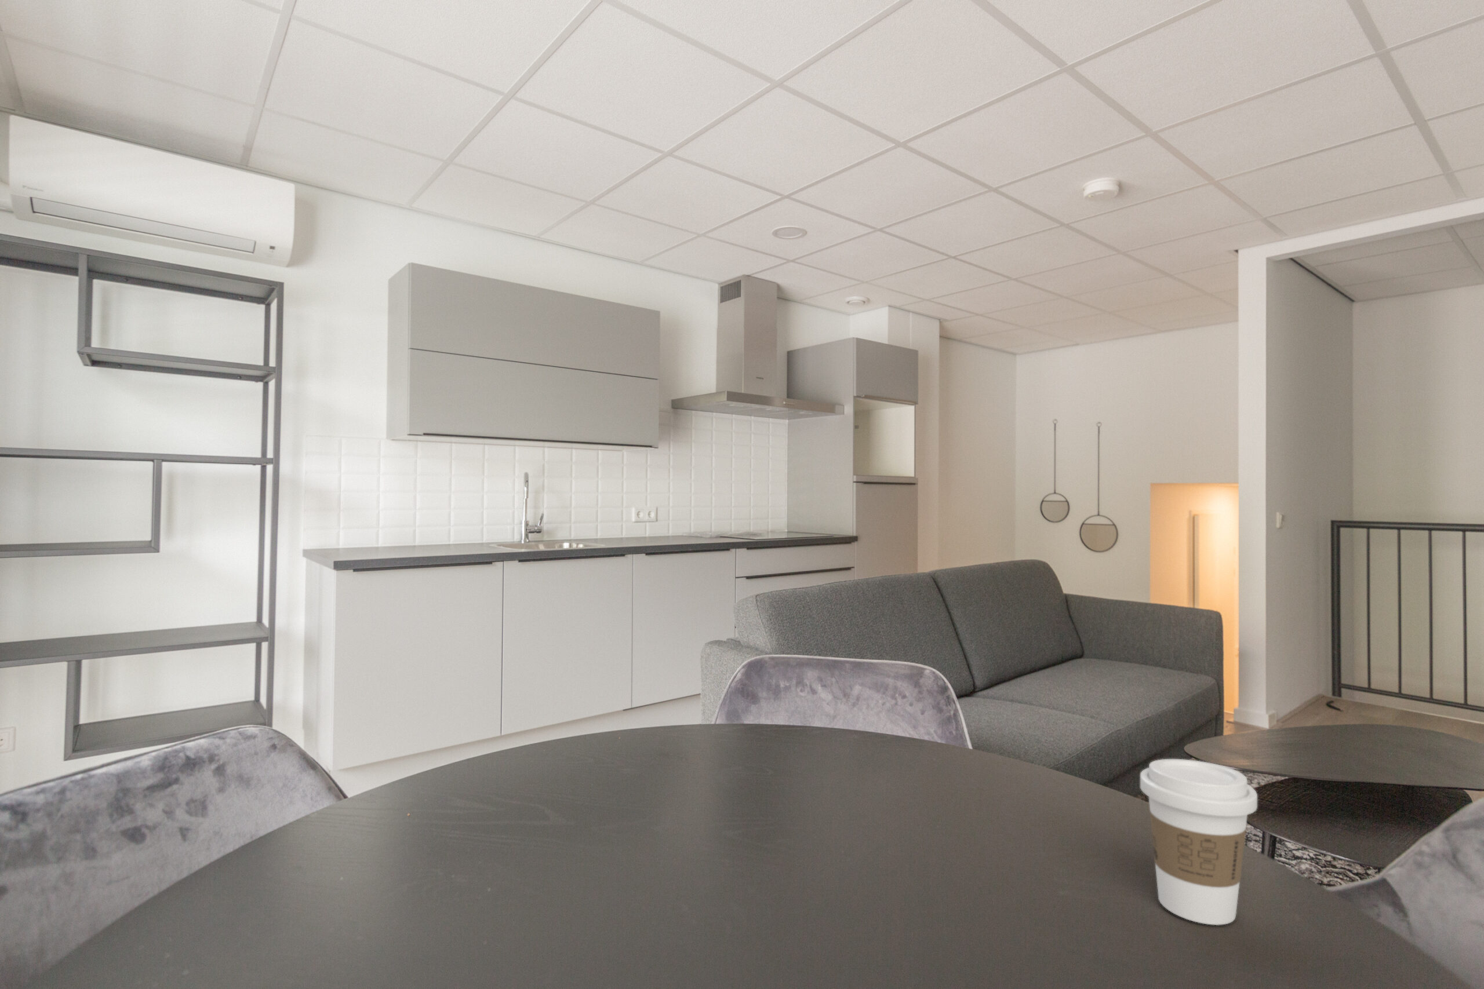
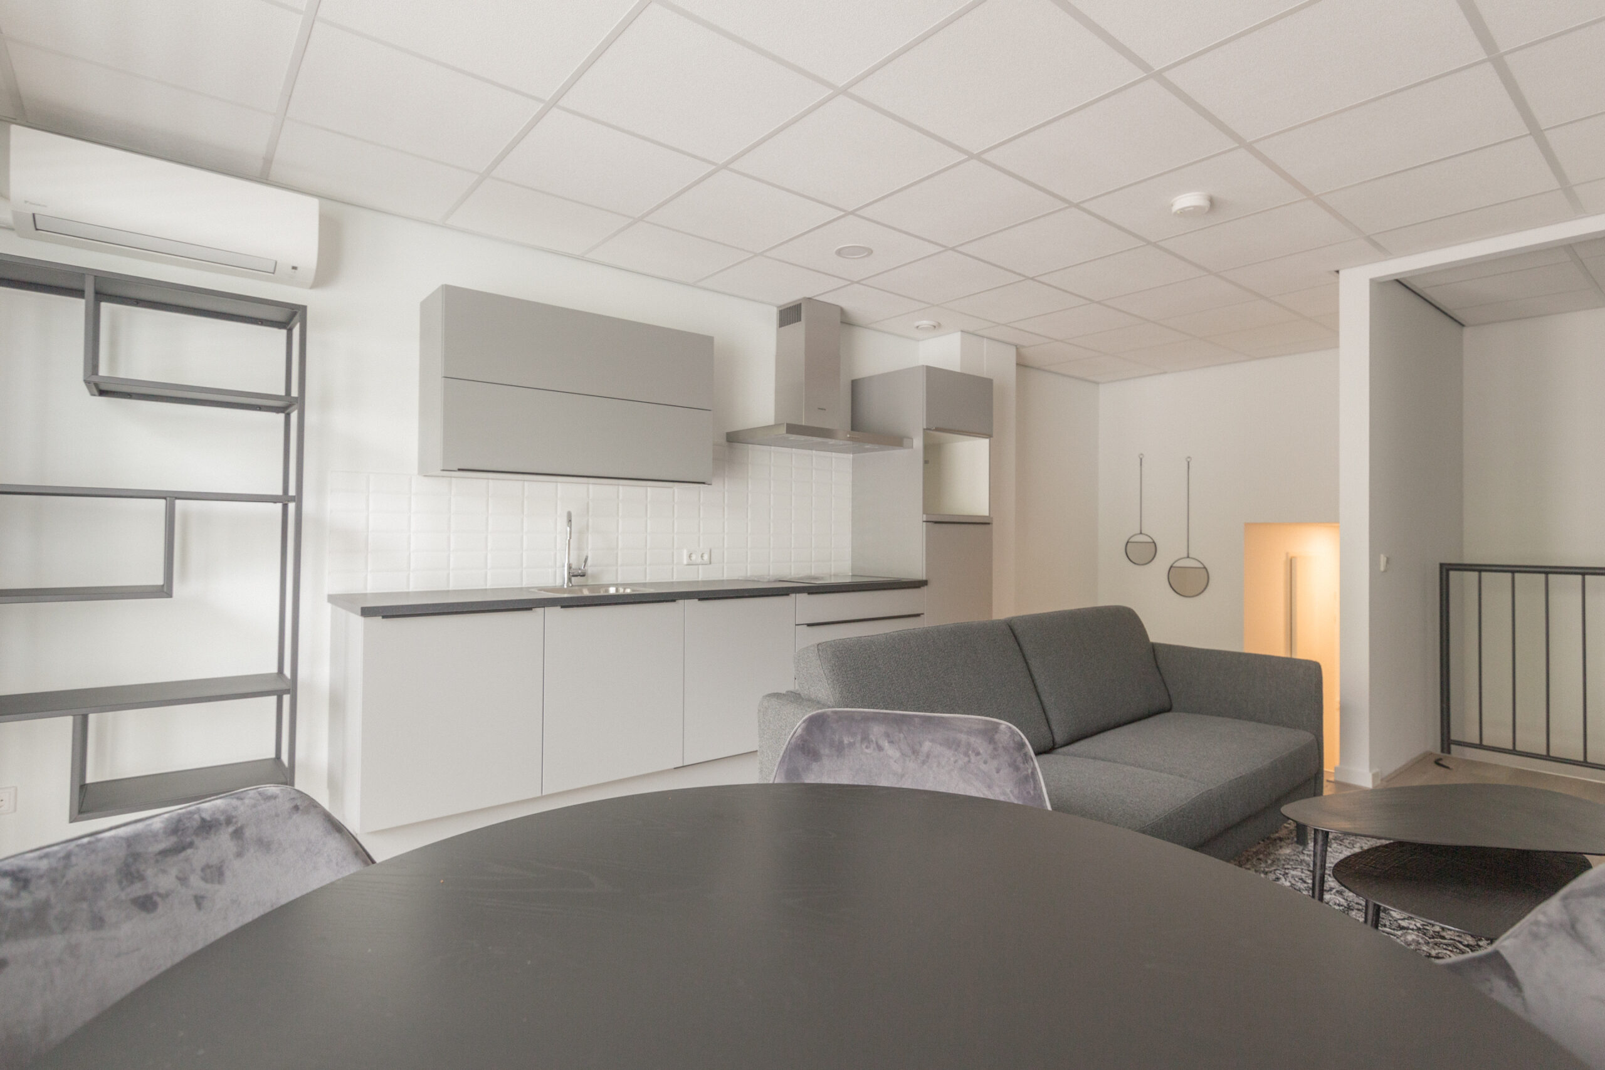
- coffee cup (1196, 838)
